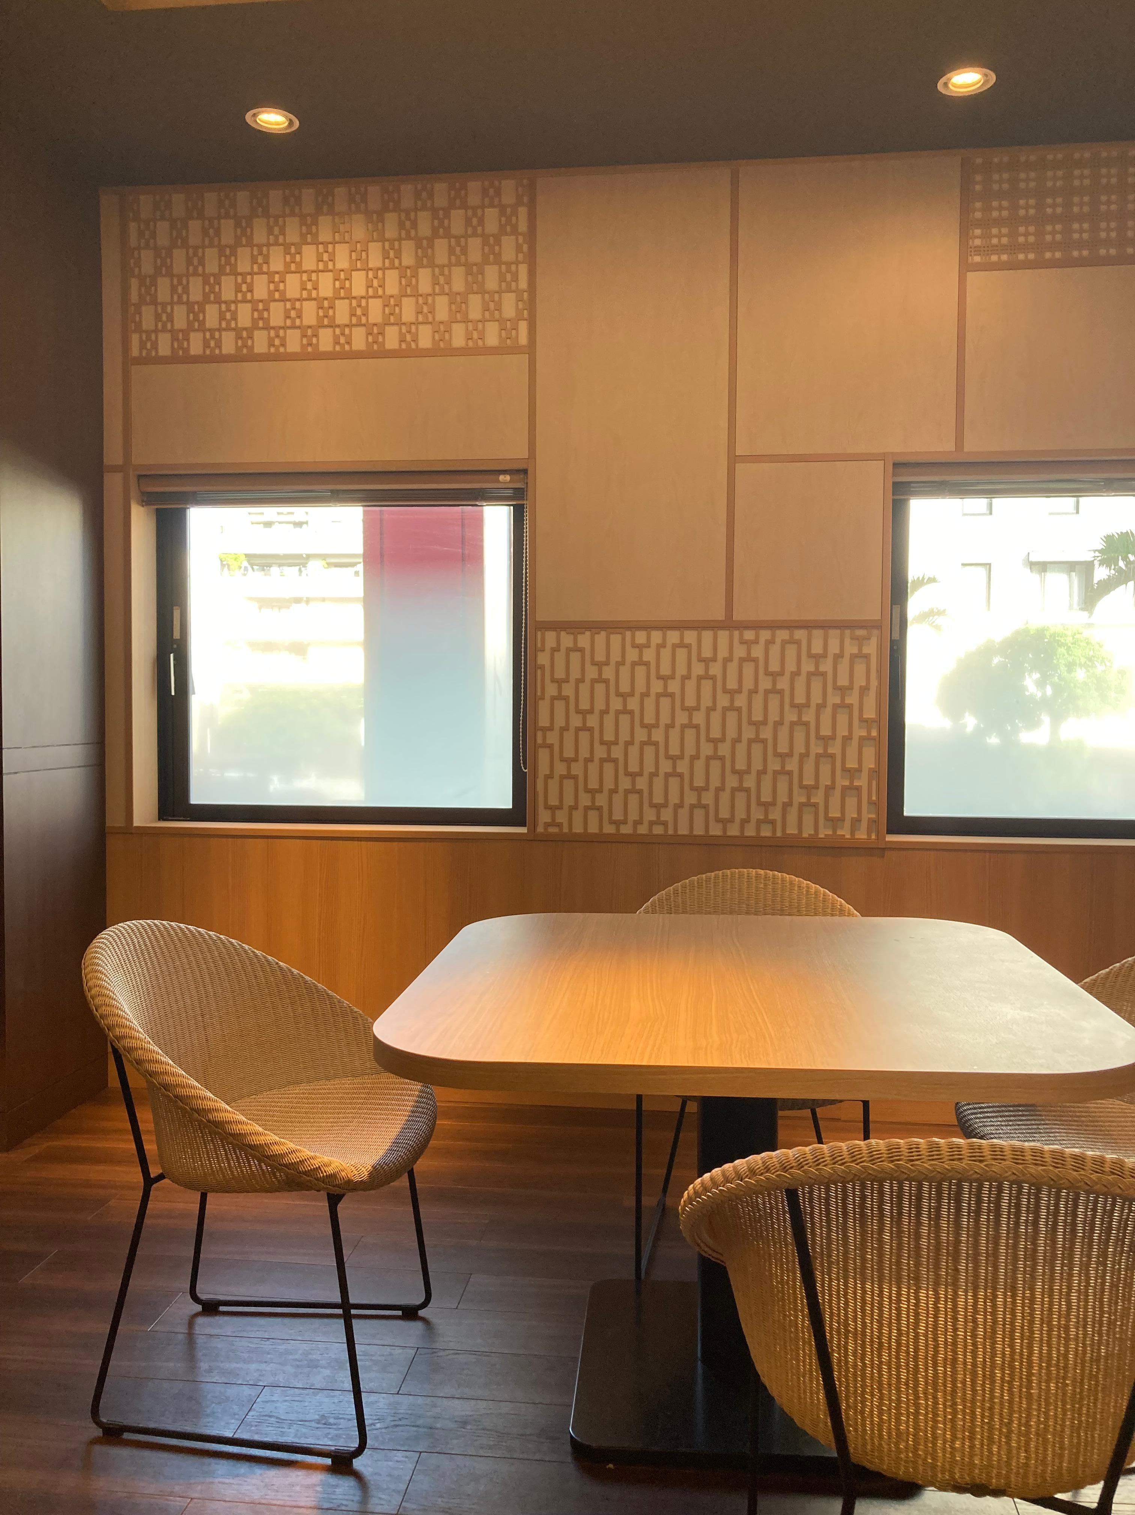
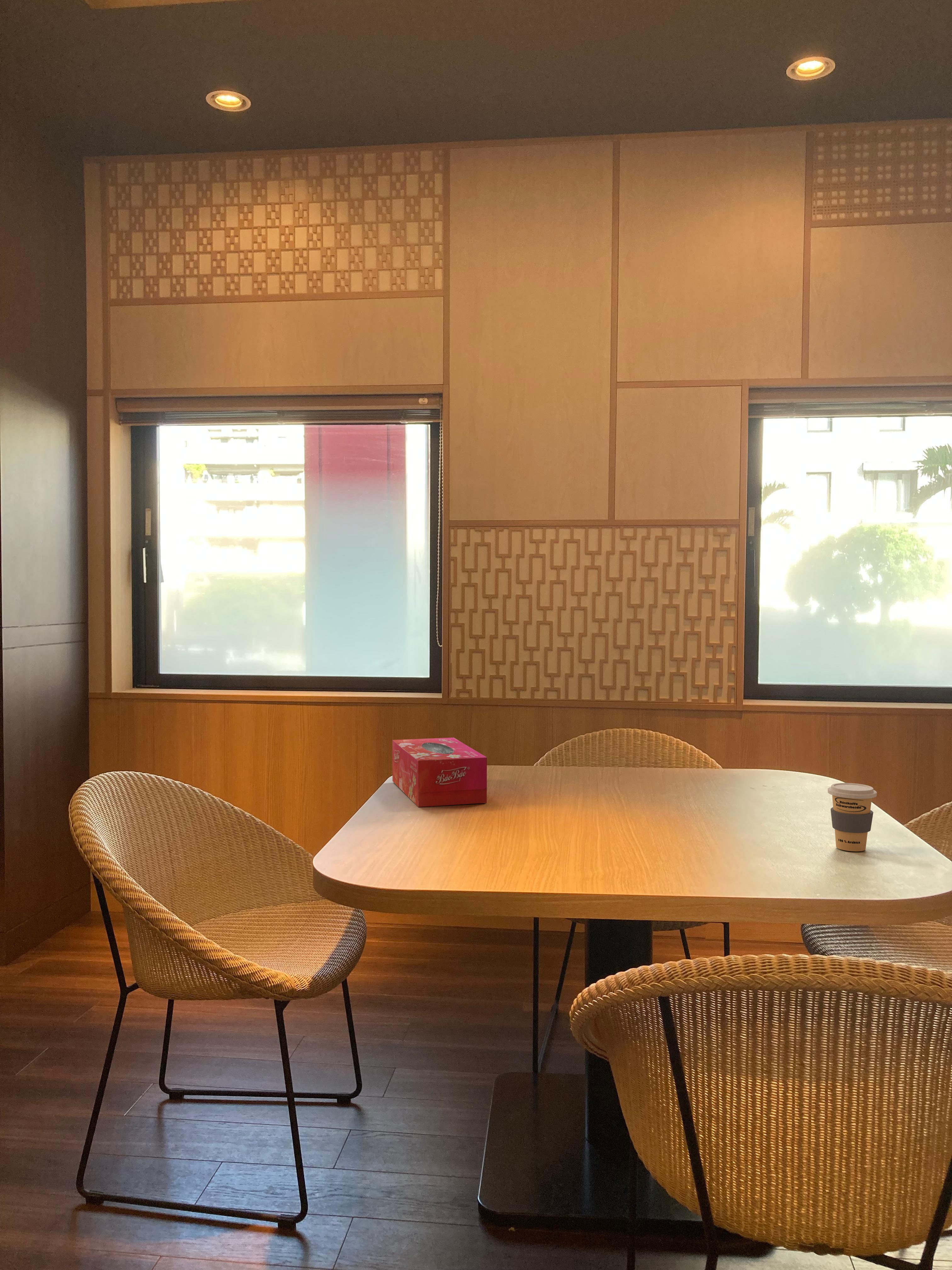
+ coffee cup (851, 817)
+ tissue box (437, 770)
